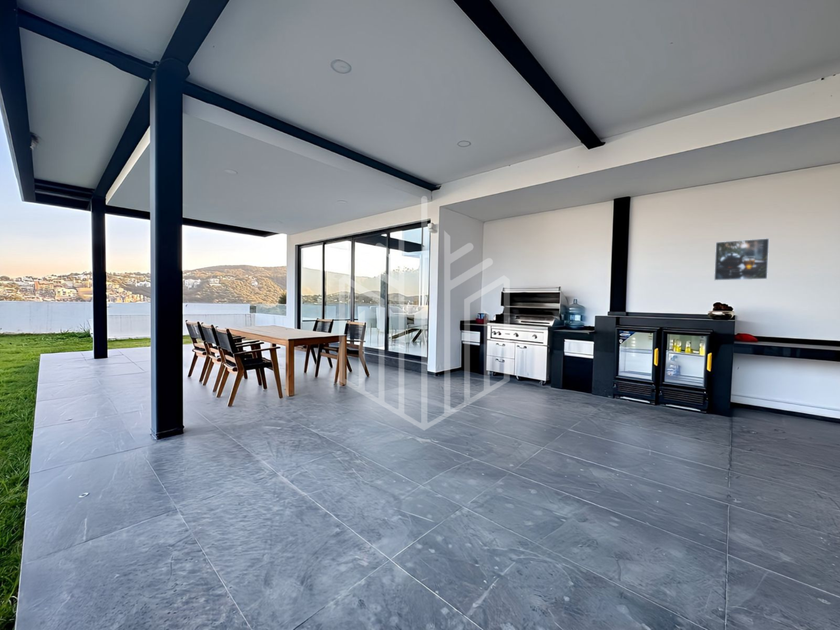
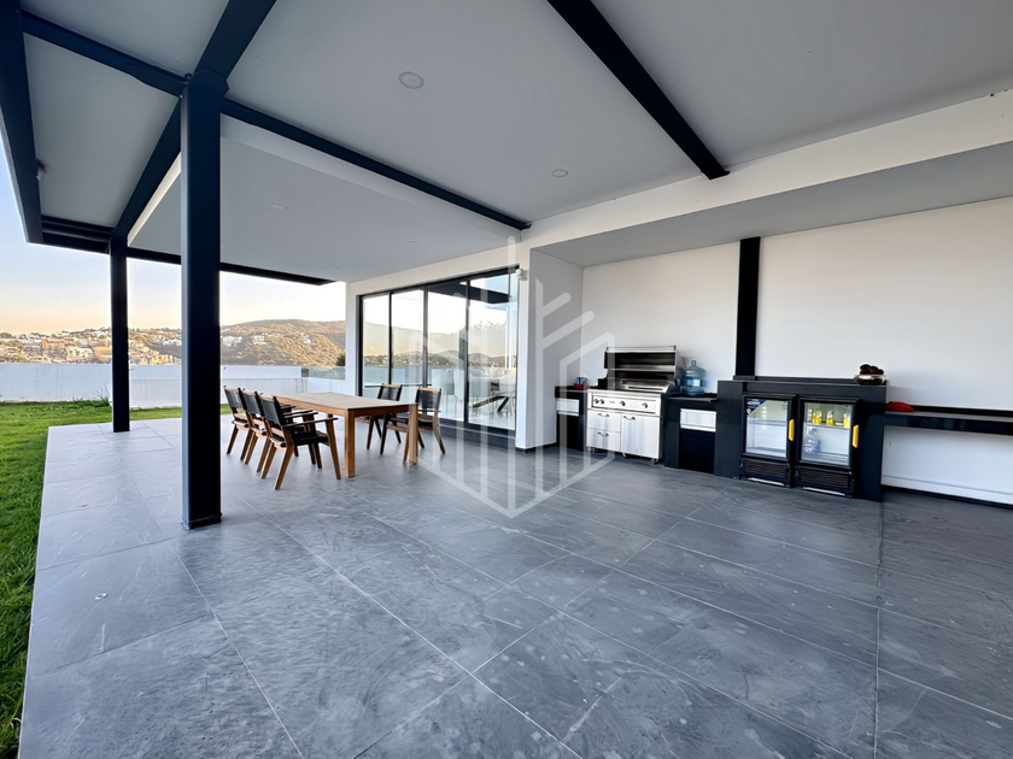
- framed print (740, 260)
